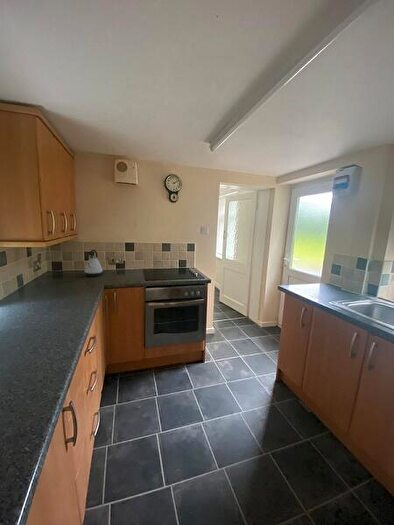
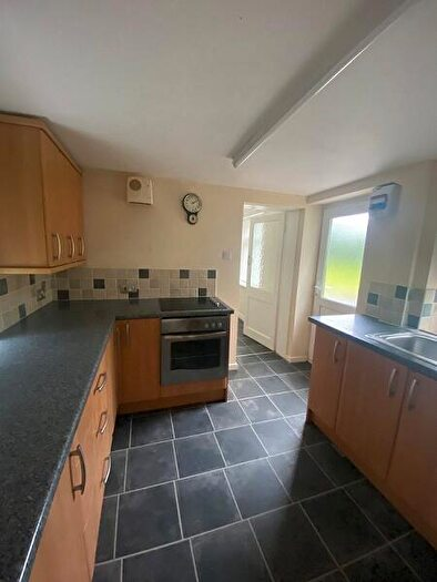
- kettle (93, 262)
